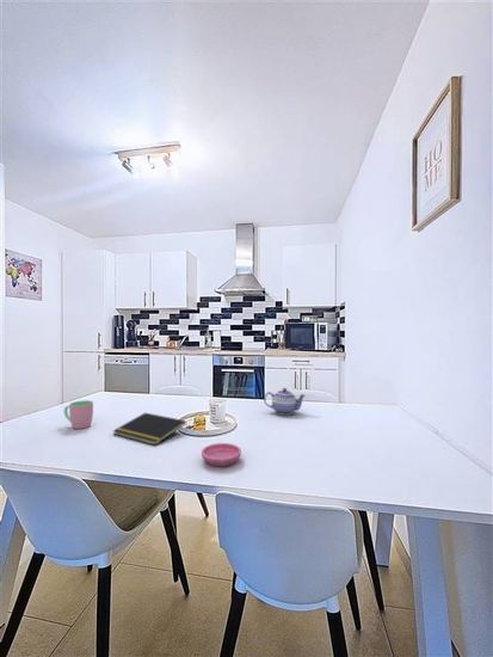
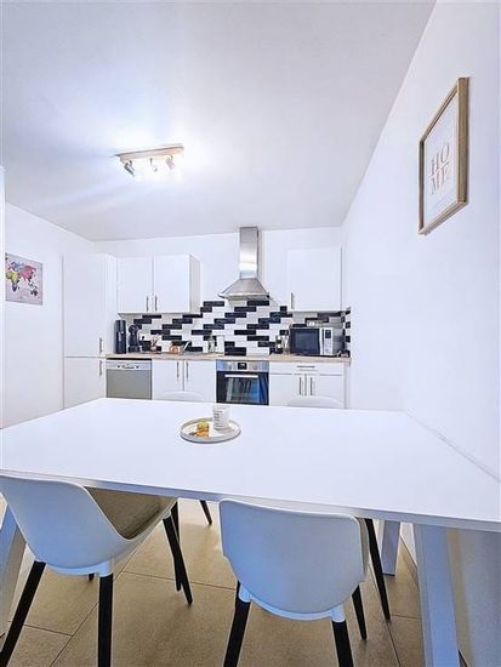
- cup (78, 415)
- teapot (284, 400)
- saucer (221, 455)
- notepad (149, 426)
